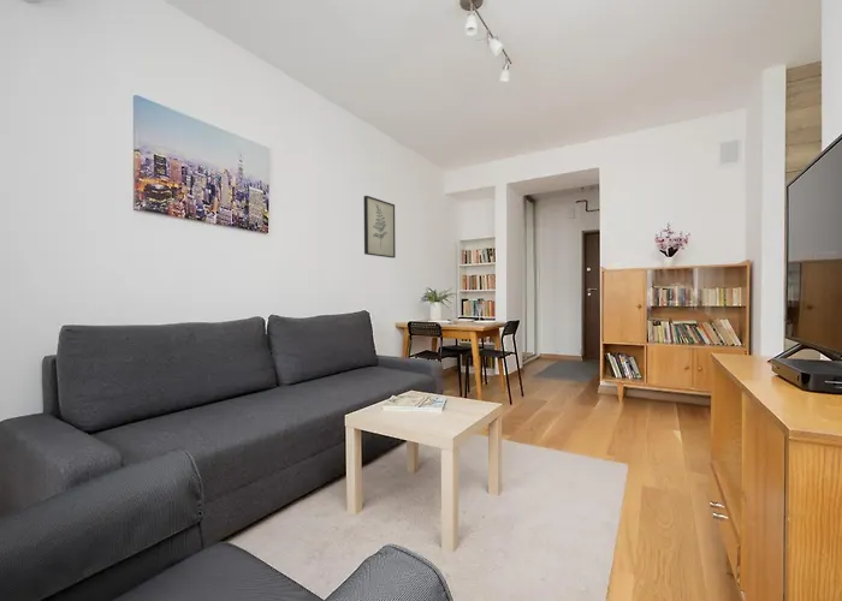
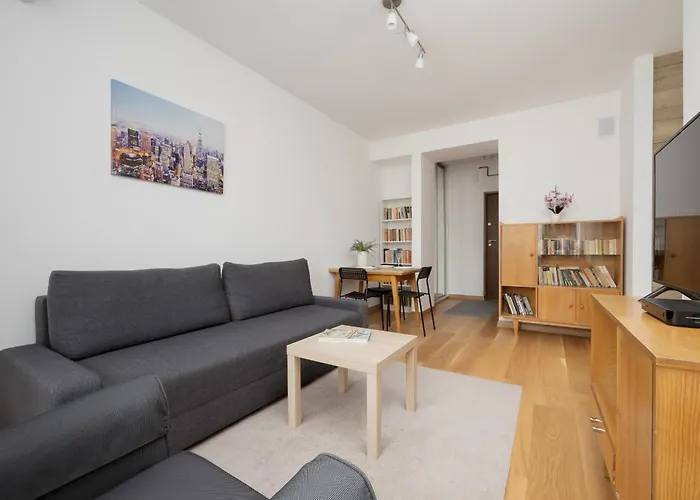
- wall art (380, 227)
